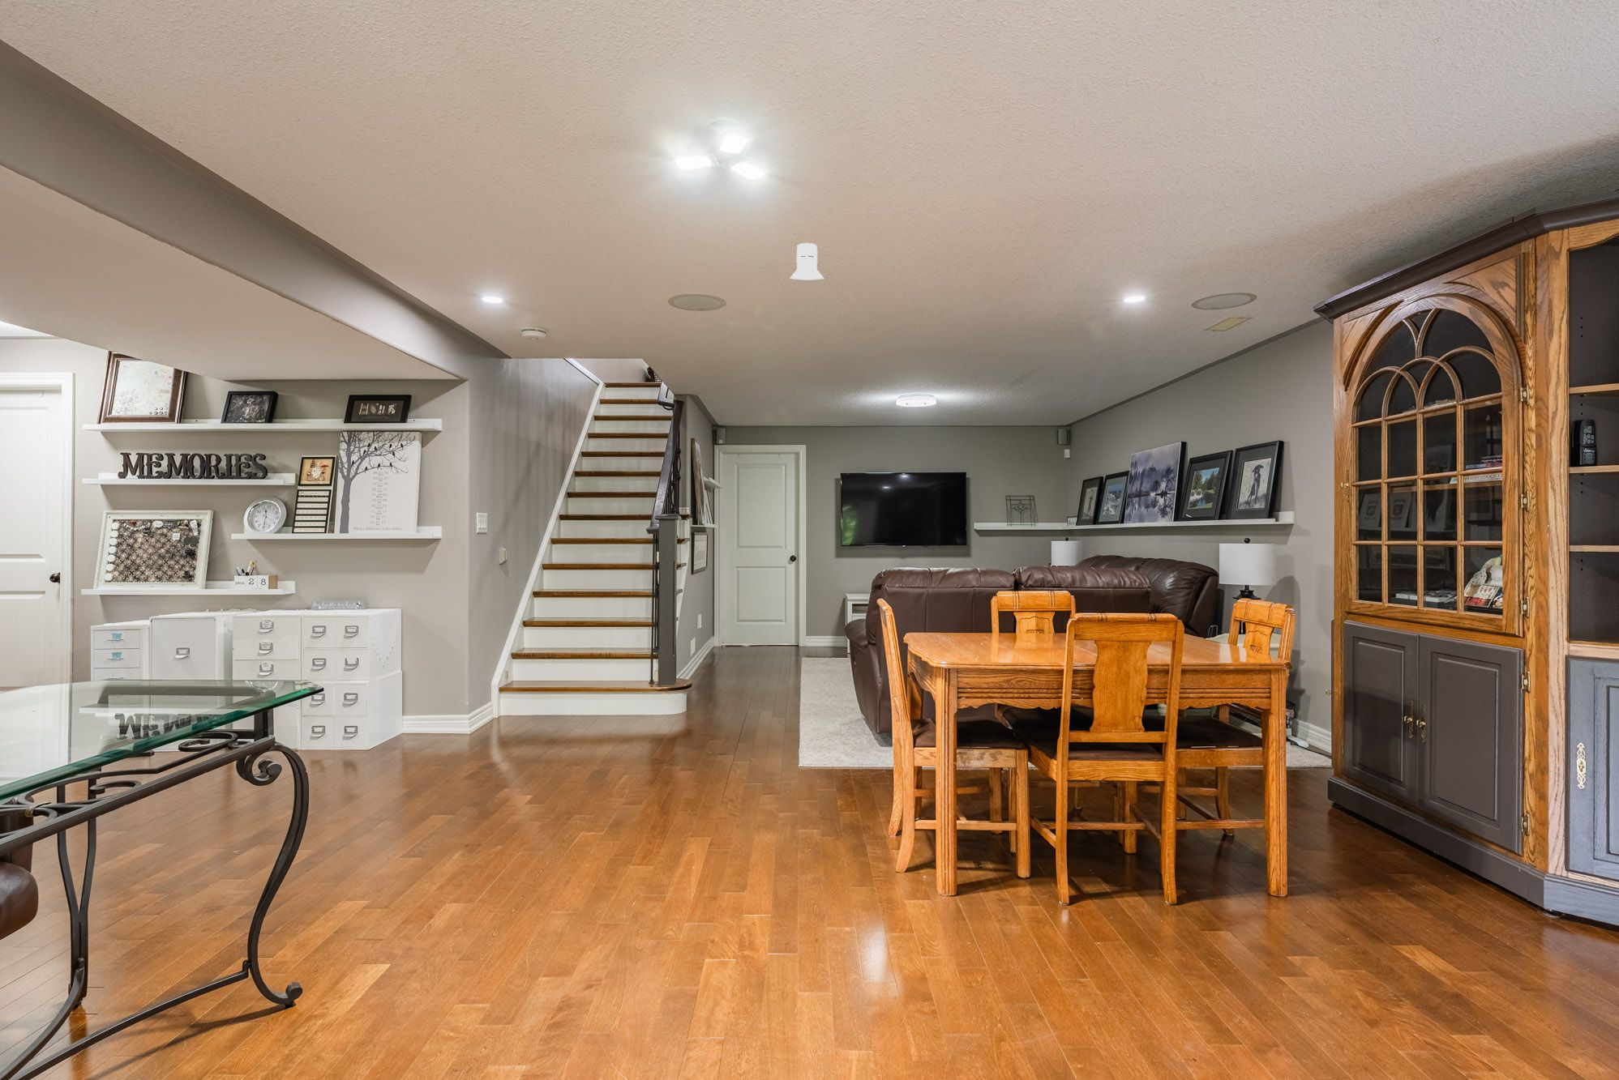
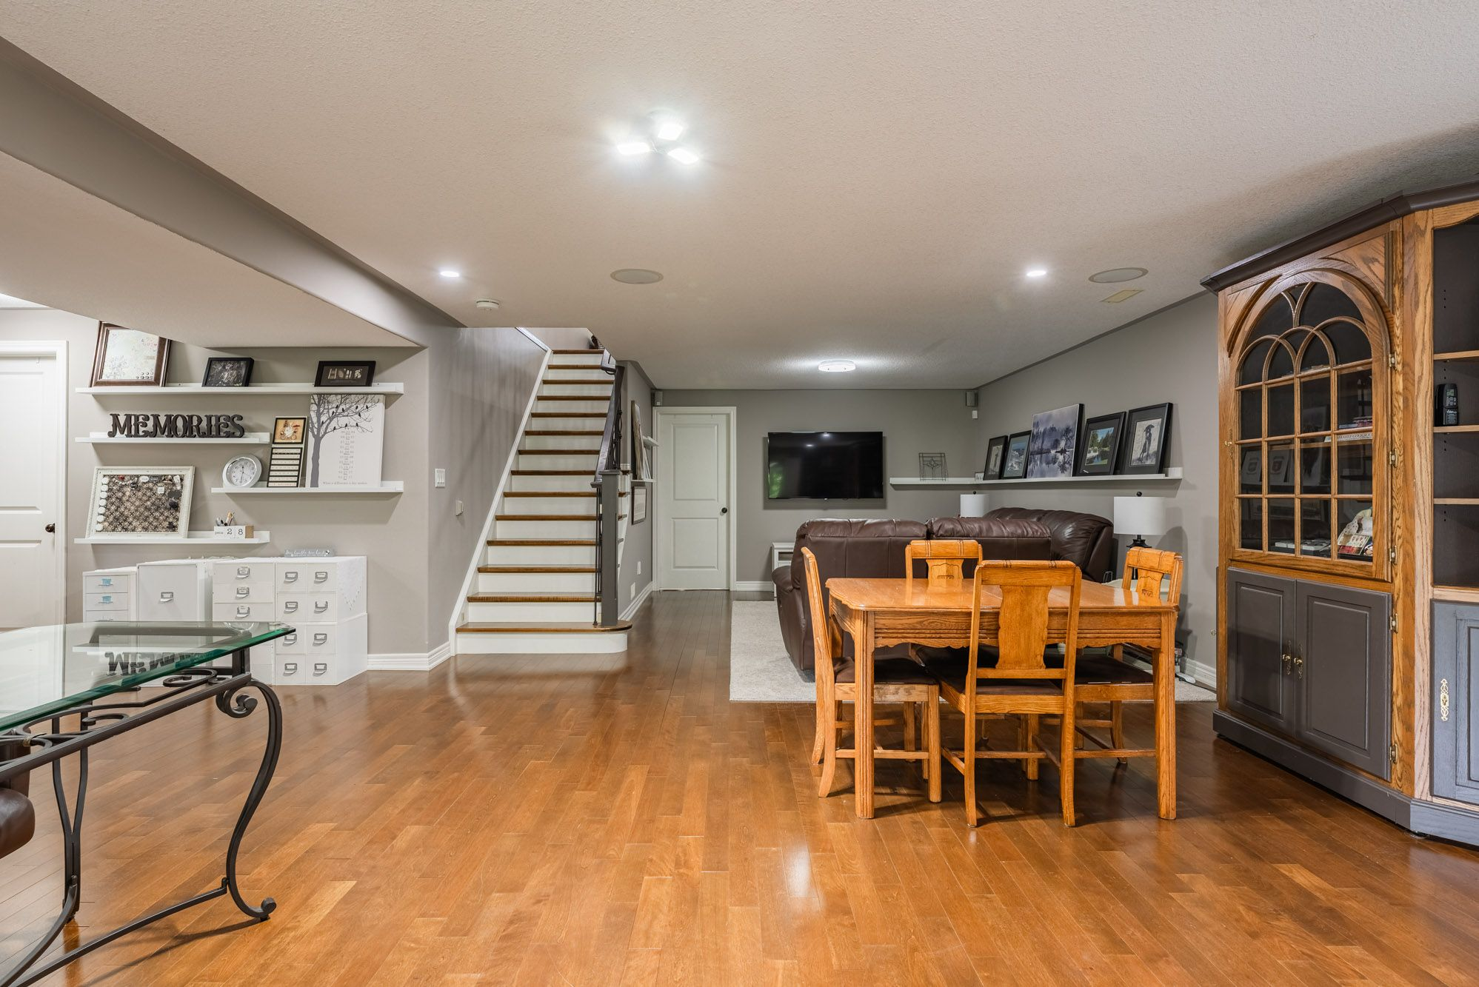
- knight helmet (806, 265)
